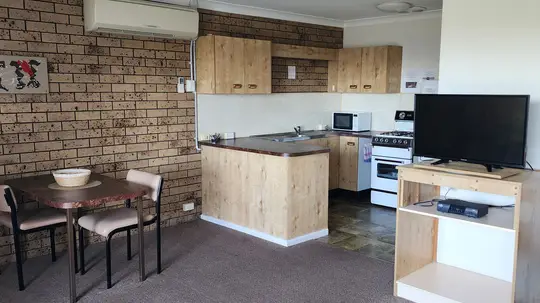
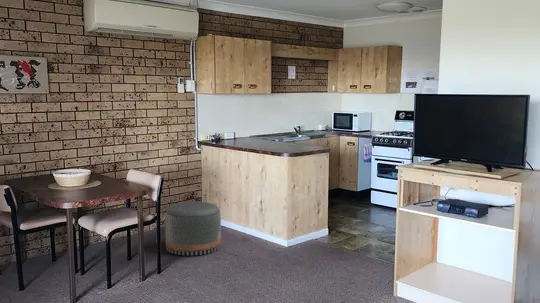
+ pouf (193, 225)
